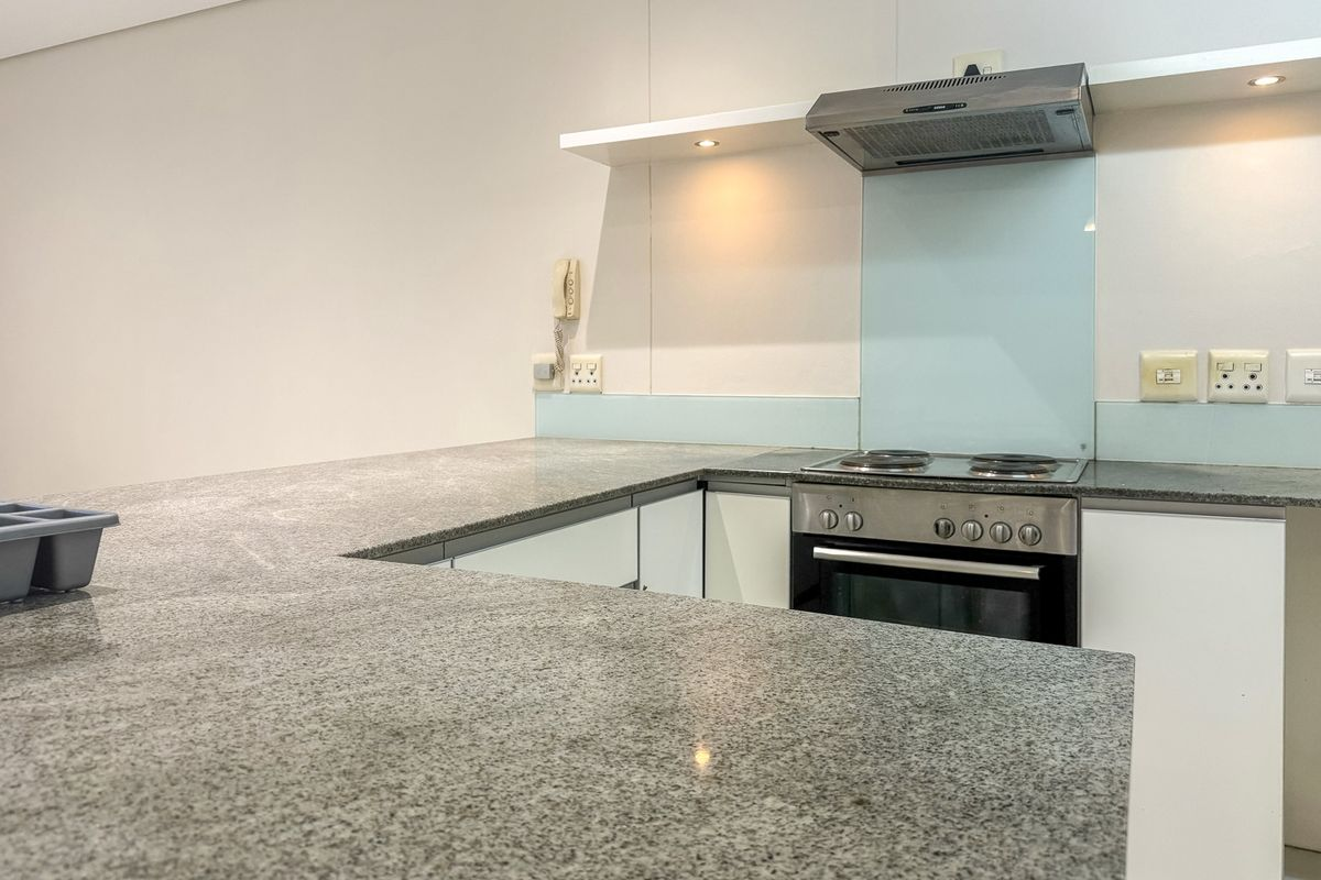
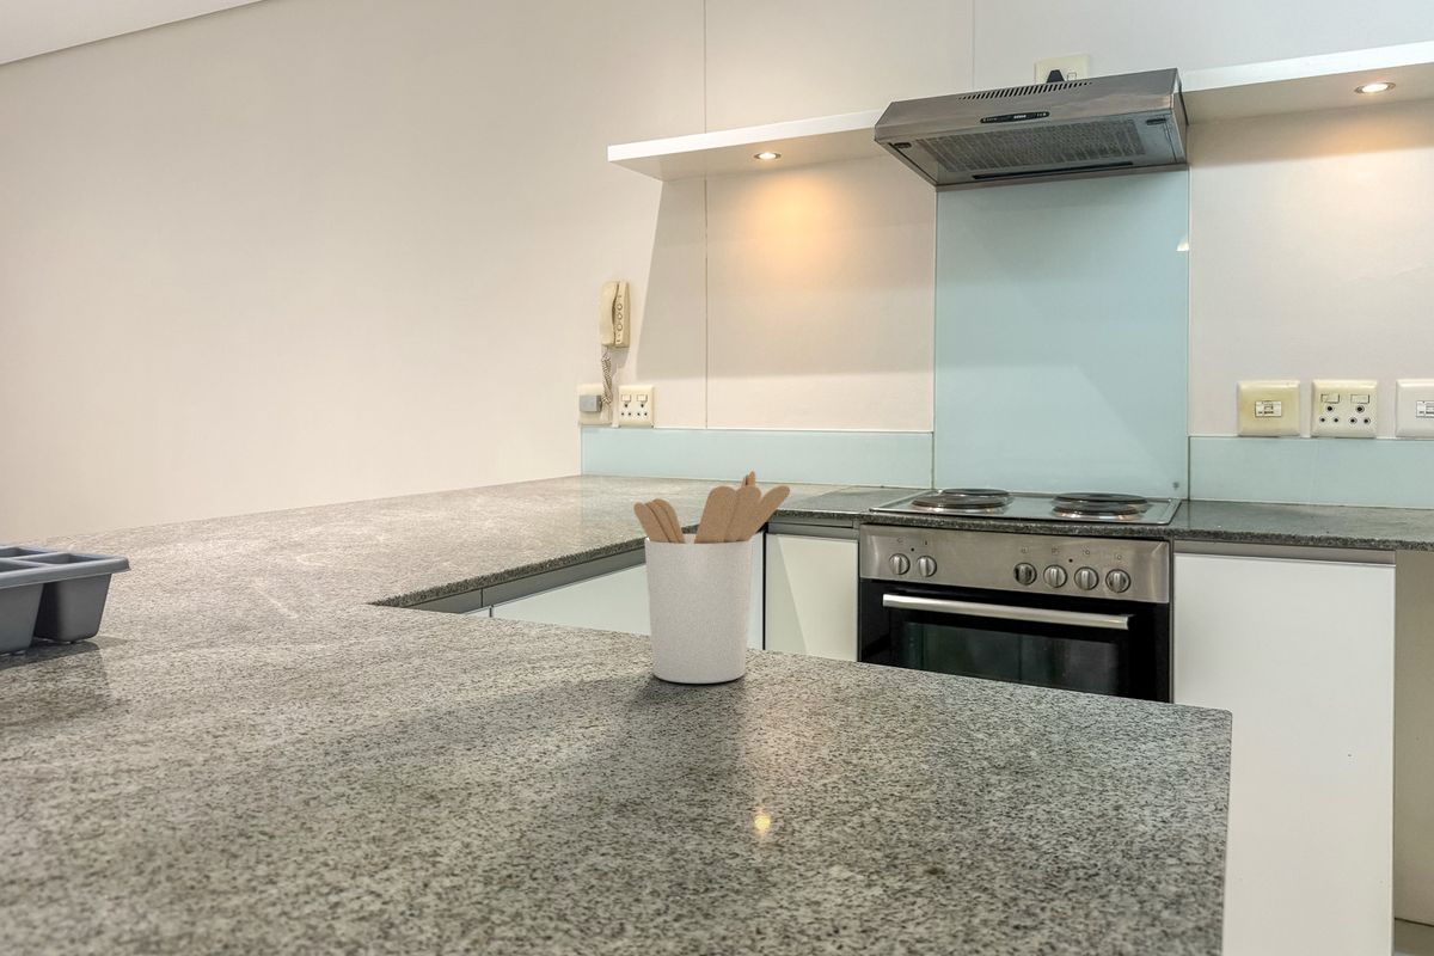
+ utensil holder (715, 576)
